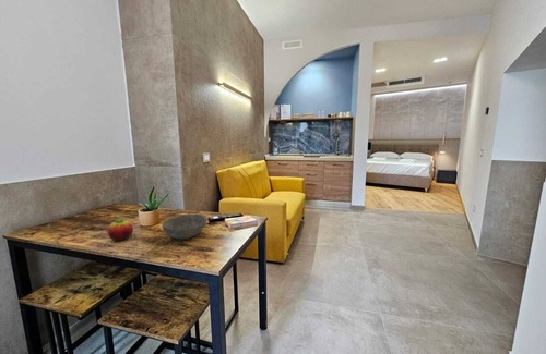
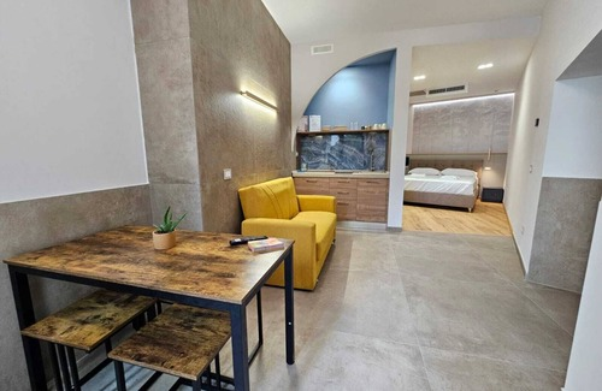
- bowl (185, 228)
- fruit (120, 229)
